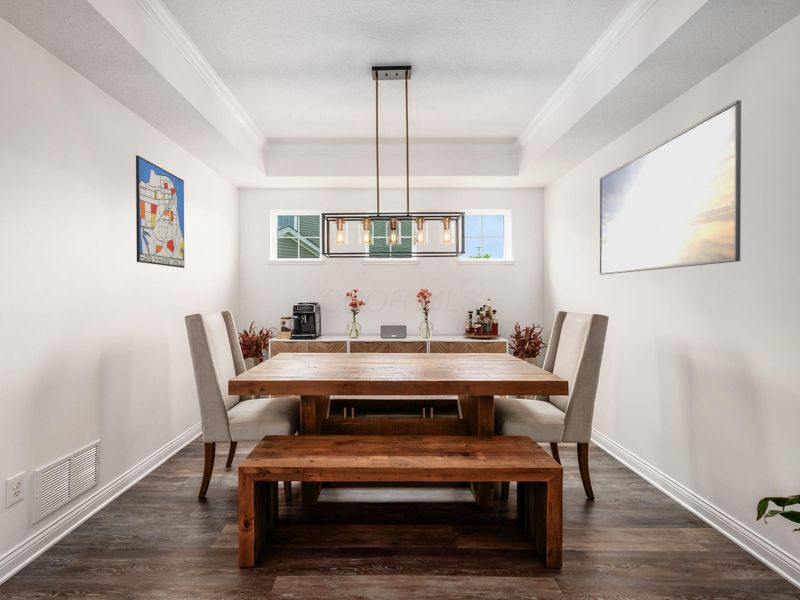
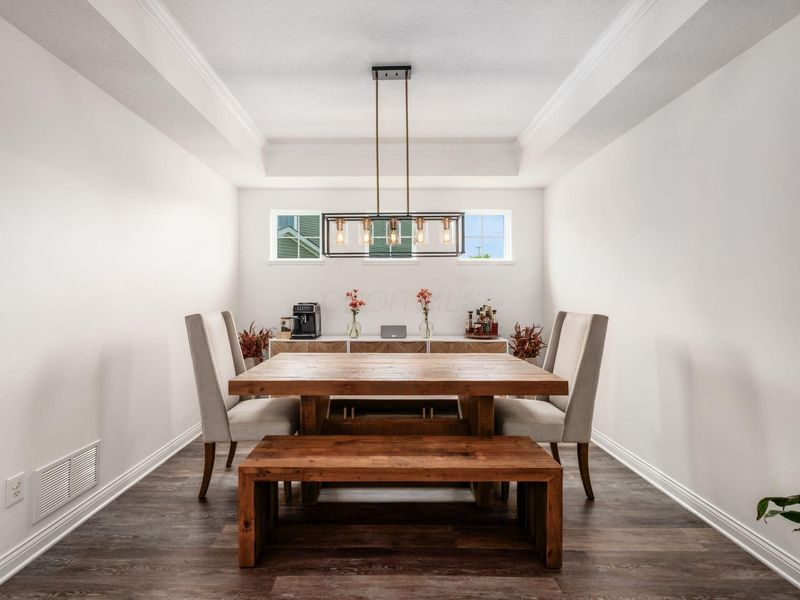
- wall art (162, 217)
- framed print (652, 209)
